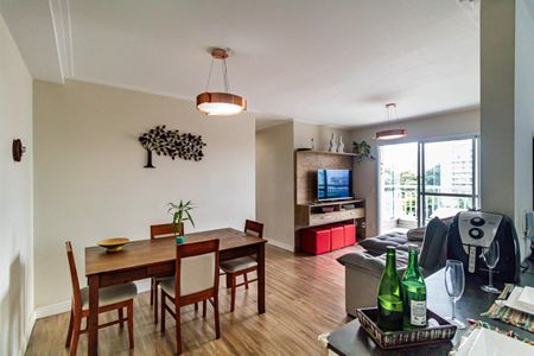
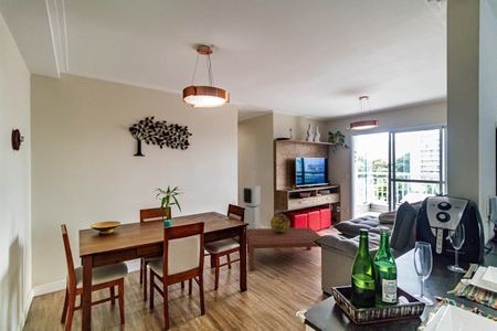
+ decorative globe (279, 223)
+ air purifier (253, 209)
+ coffee table (283, 246)
